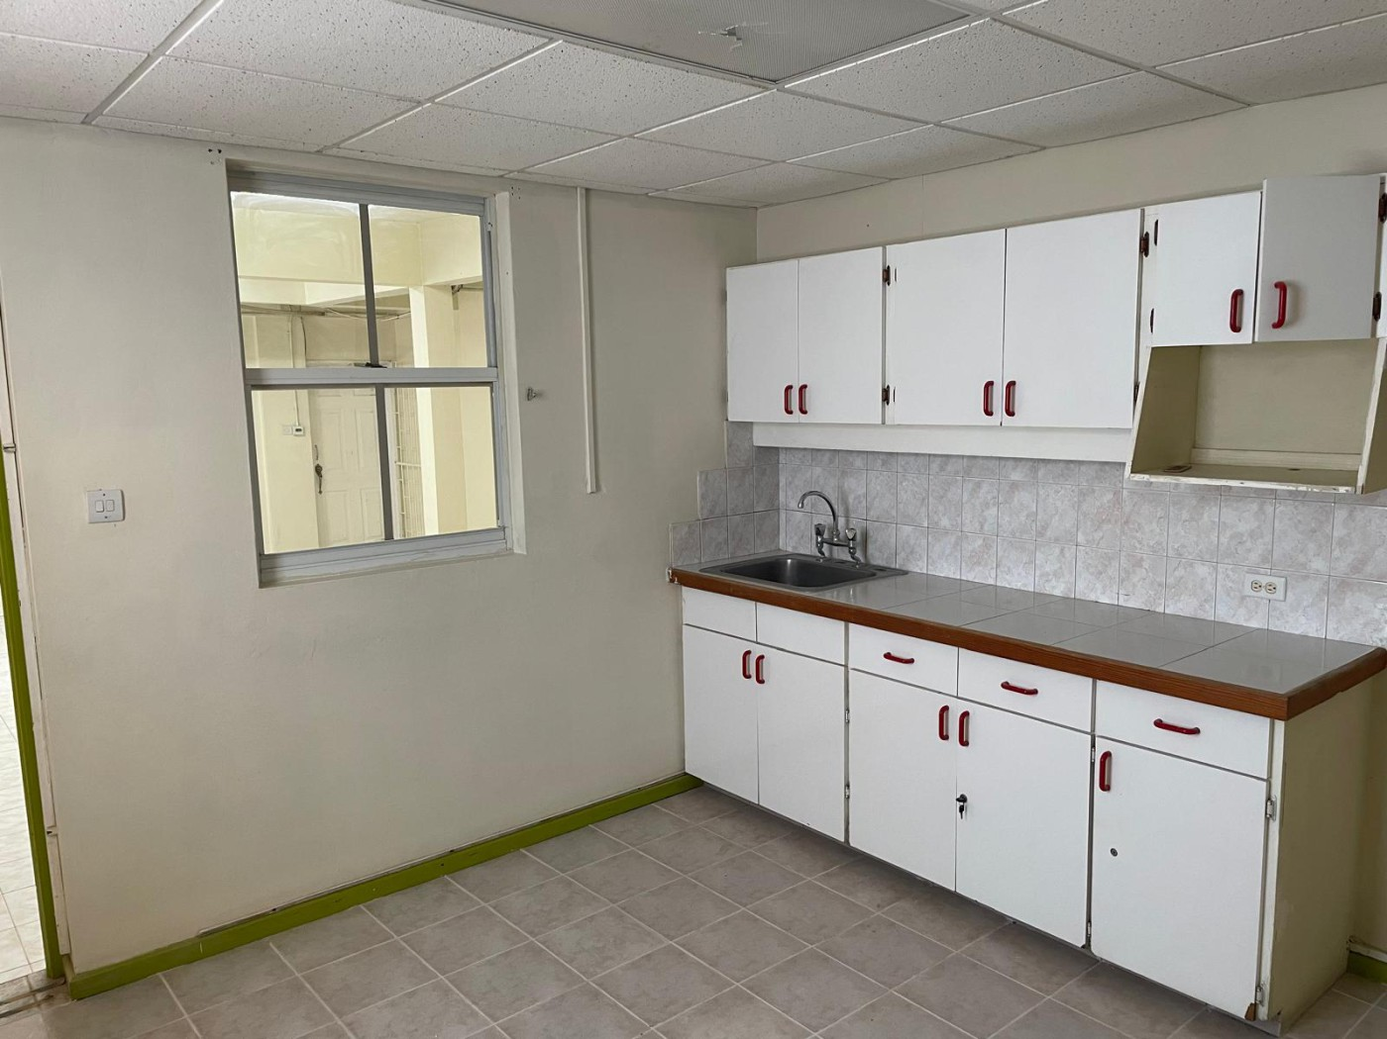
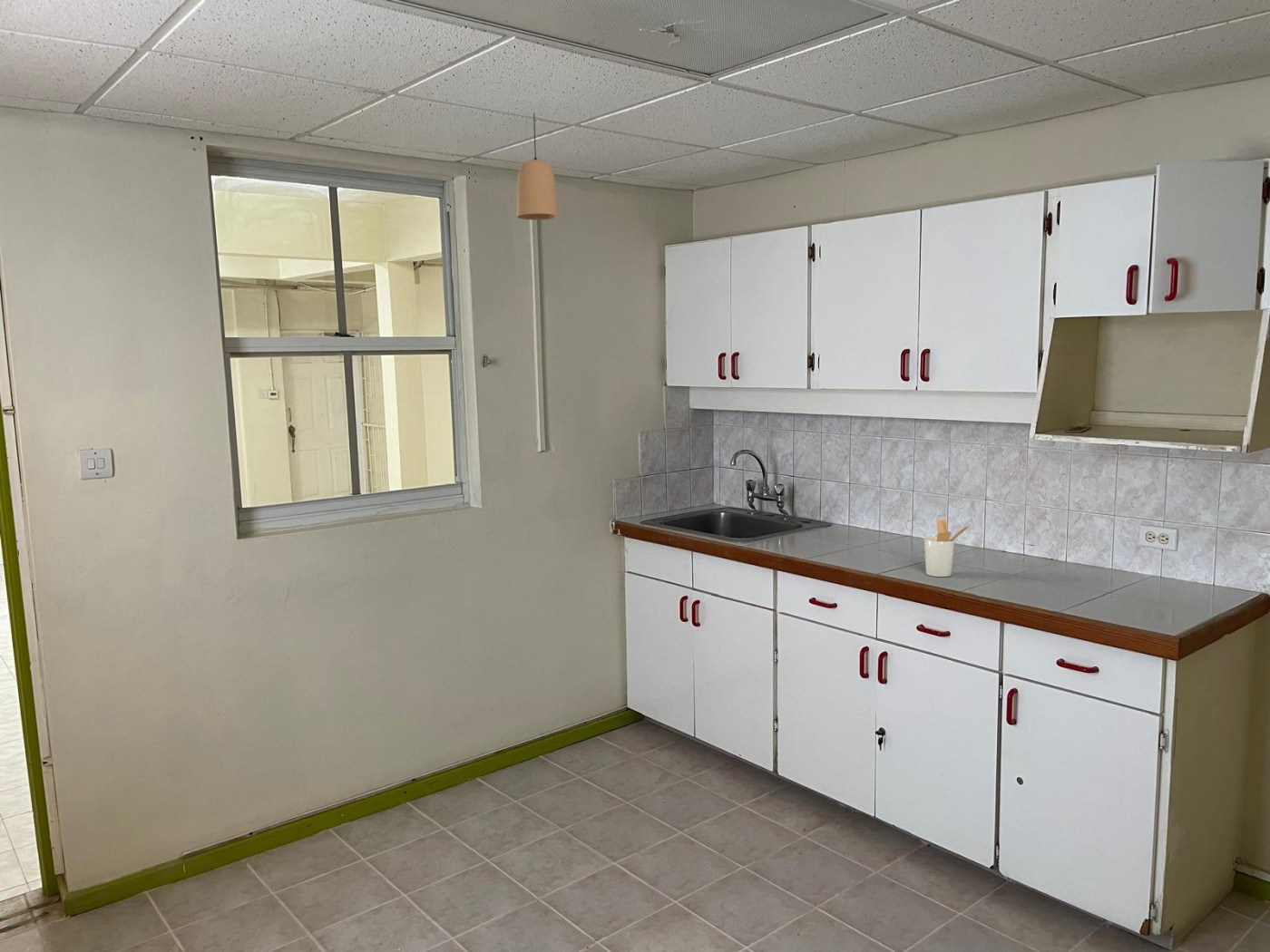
+ pendant light (535, 165)
+ utensil holder (947, 548)
